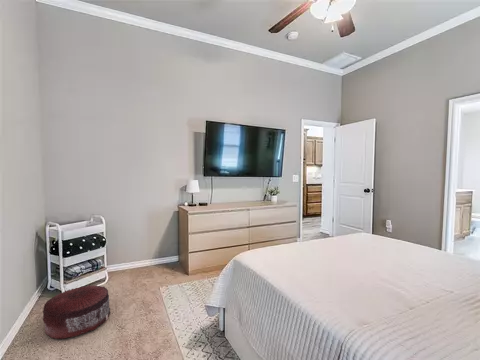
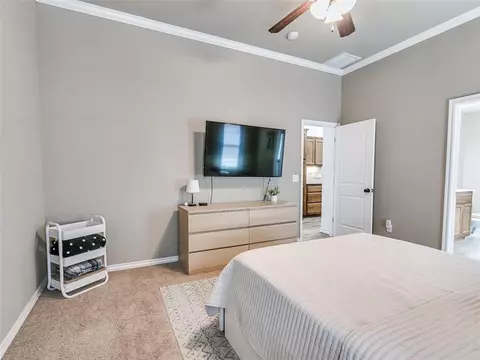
- pouf (79, 307)
